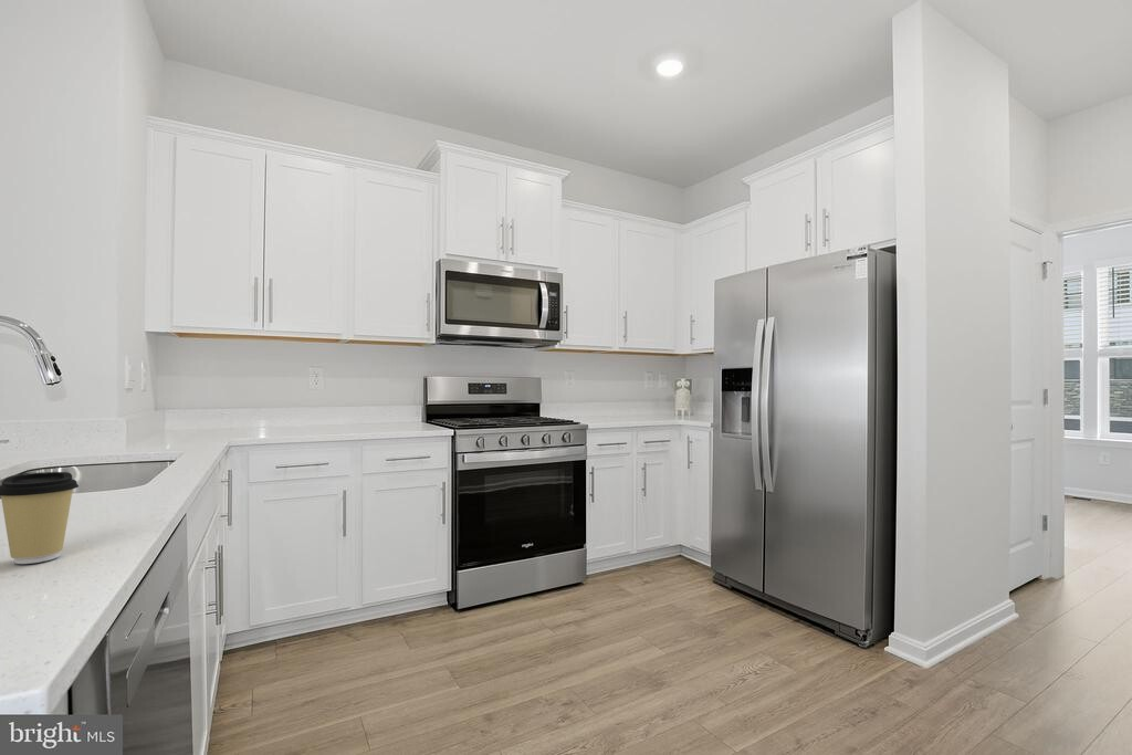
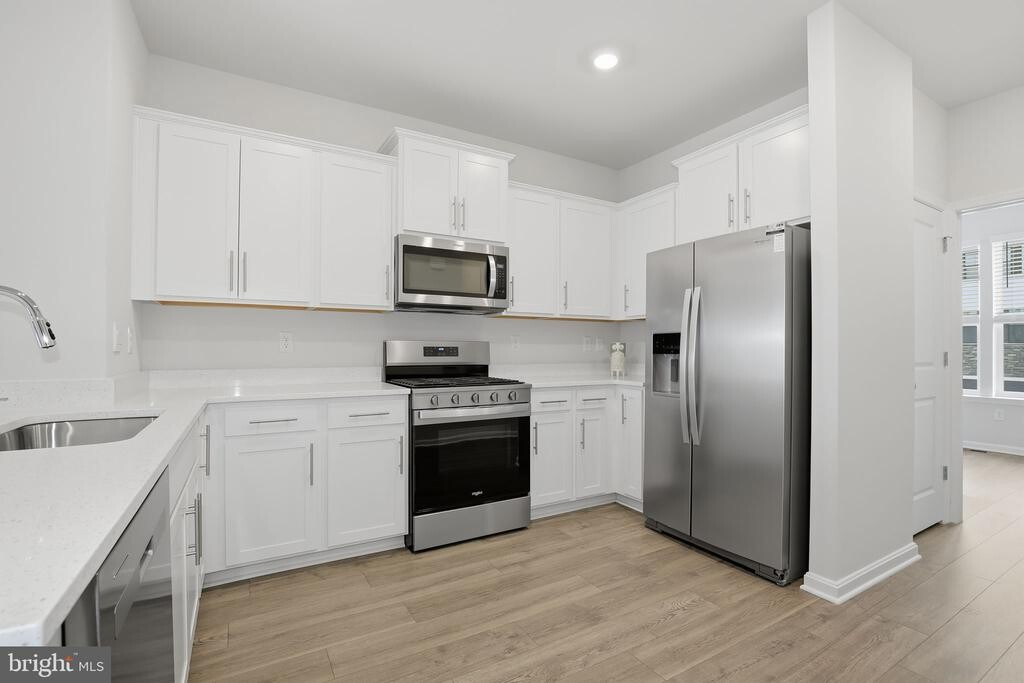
- coffee cup (36, 516)
